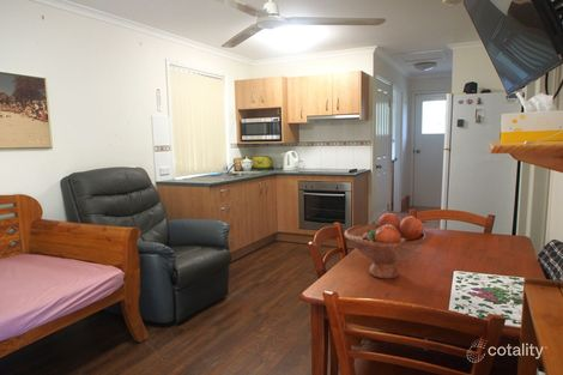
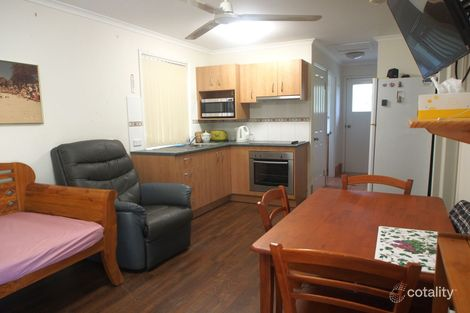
- fruit bowl (383, 246)
